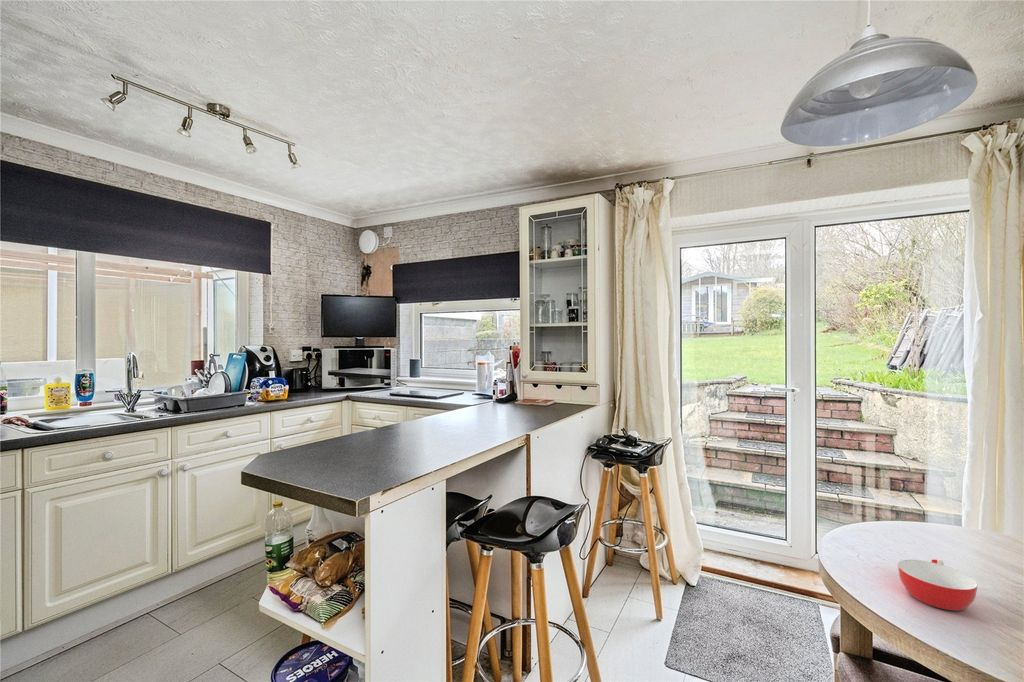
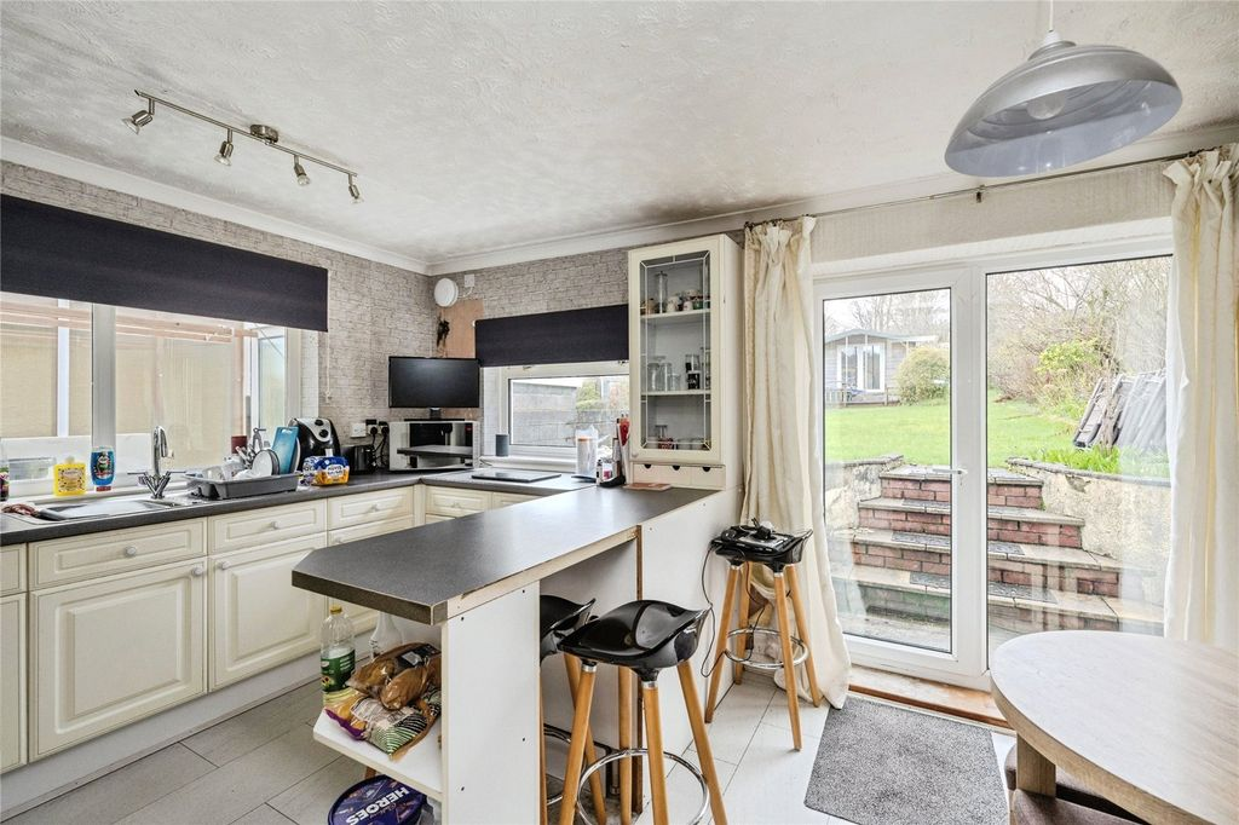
- bowl (936, 582)
